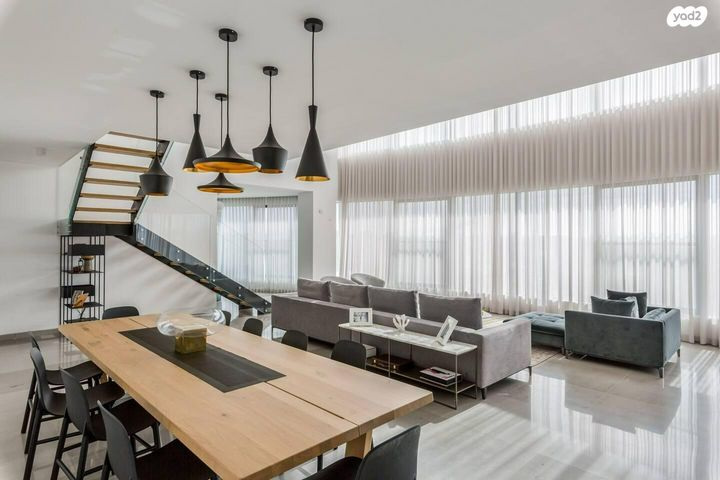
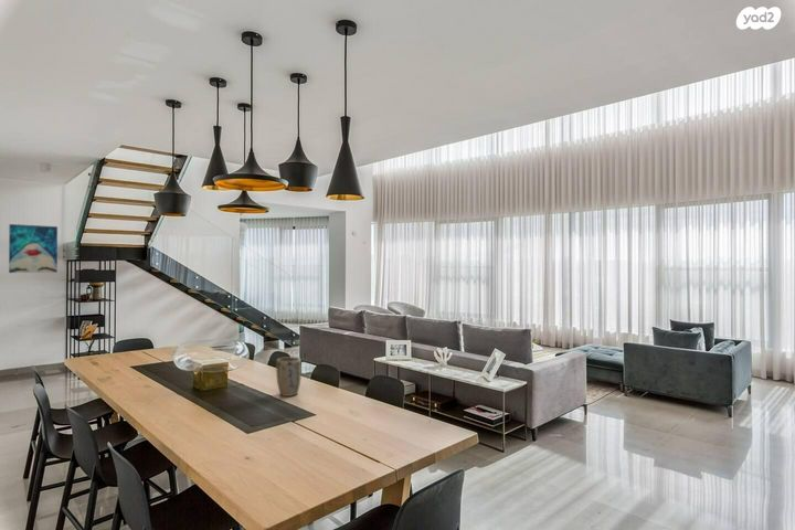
+ plant pot (288, 377)
+ wall art (33, 248)
